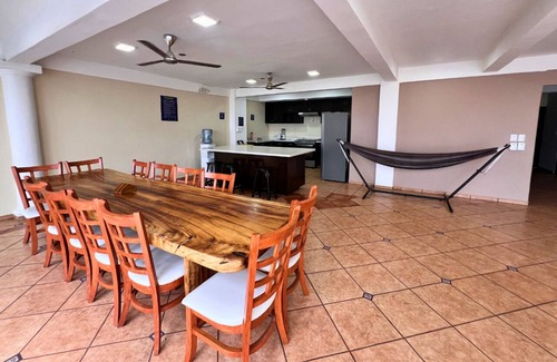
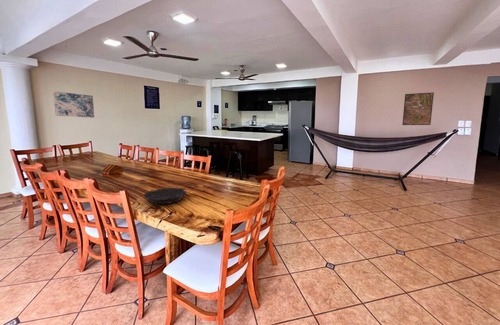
+ wall art (74, 105)
+ bowl (166, 195)
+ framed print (417, 109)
